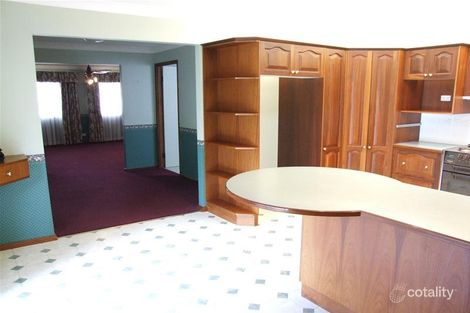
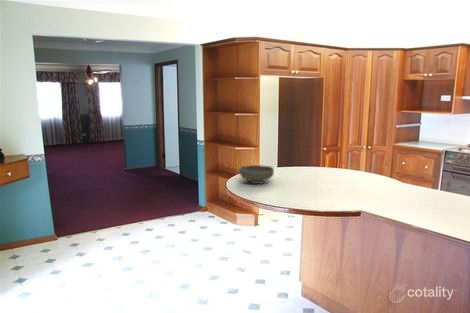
+ bowl (256, 175)
